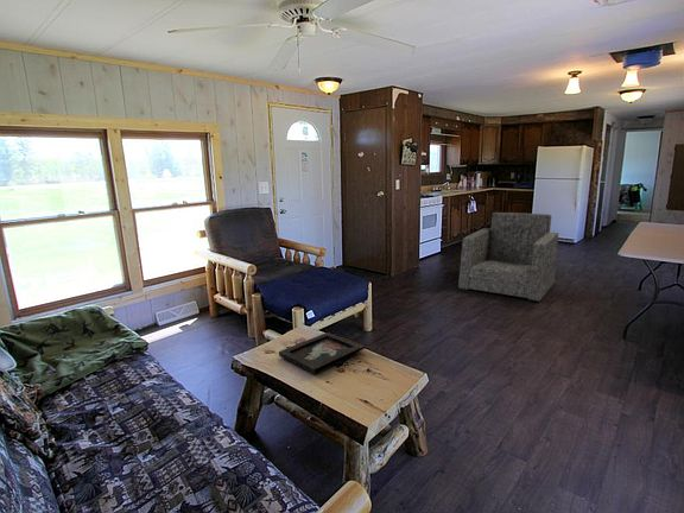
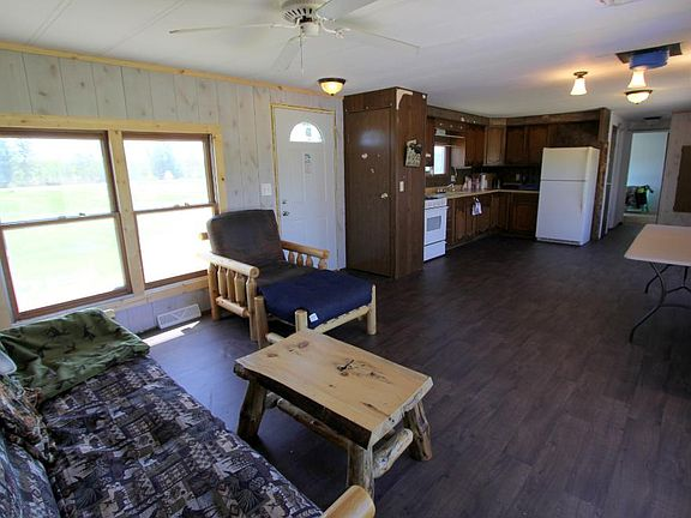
- armchair (509, 251)
- decorative tray (322, 350)
